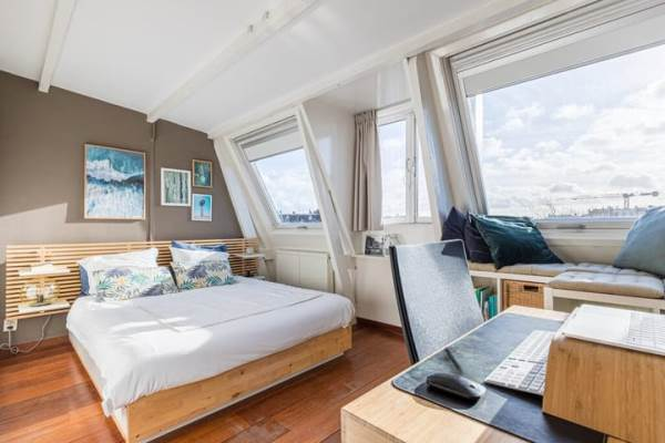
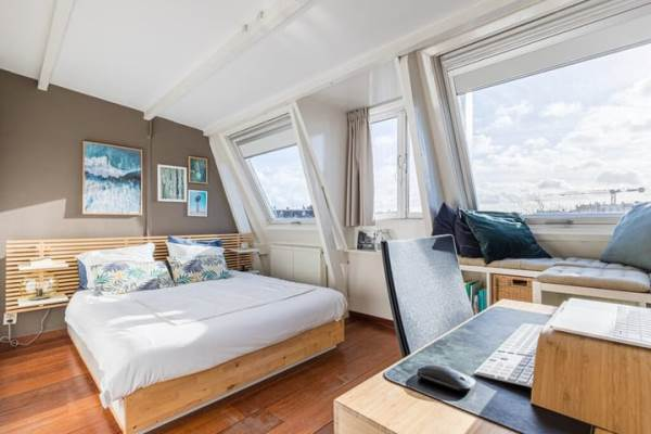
- pen (453, 360)
